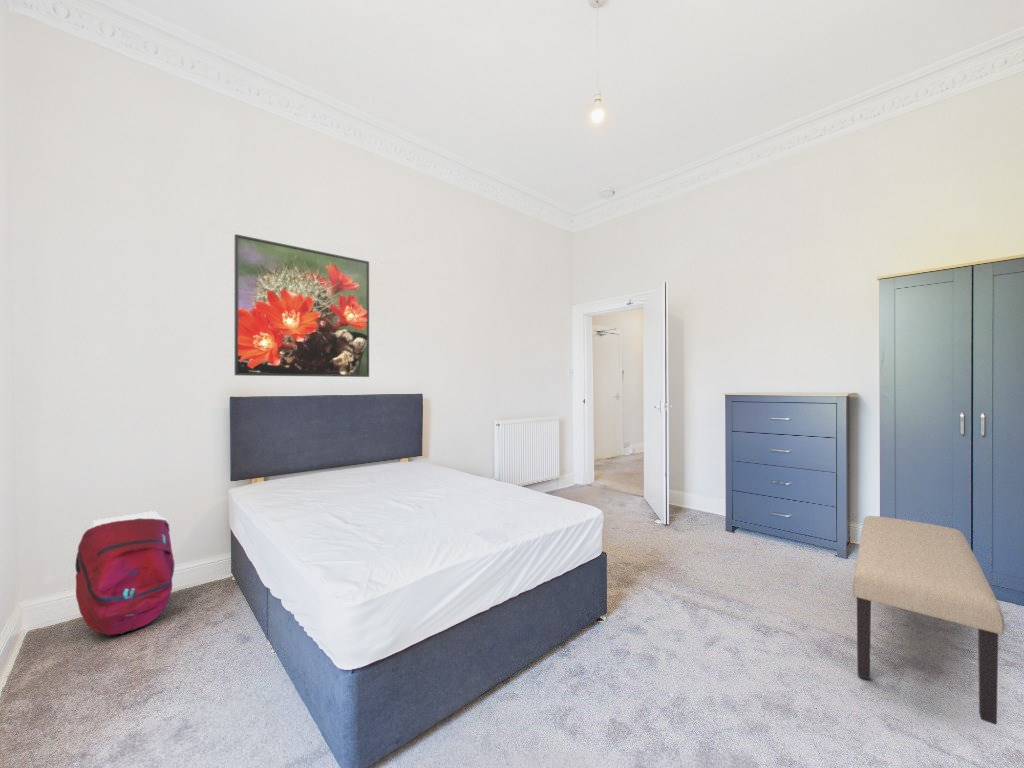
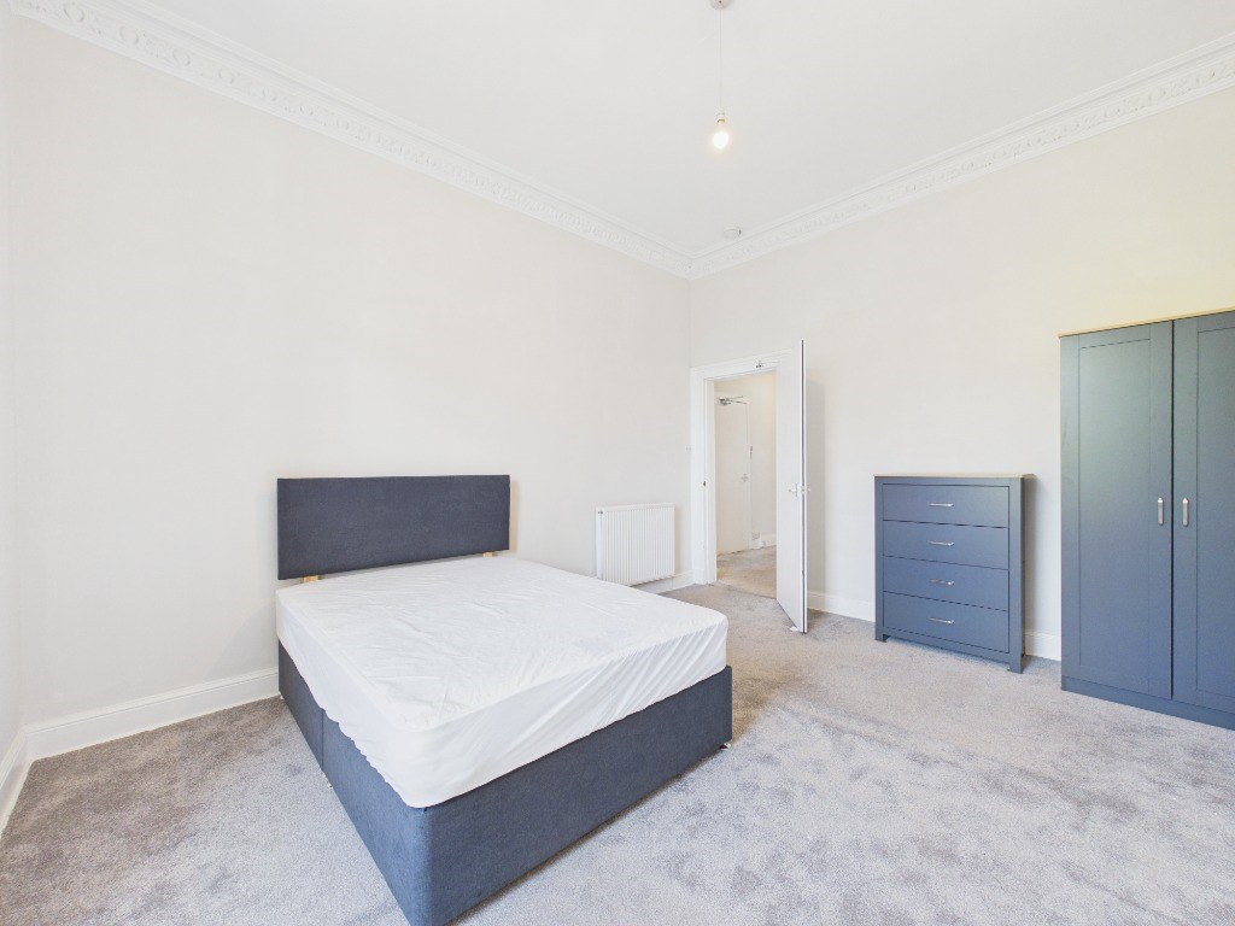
- bench (915, 591)
- backpack (126, 573)
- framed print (308, 312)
